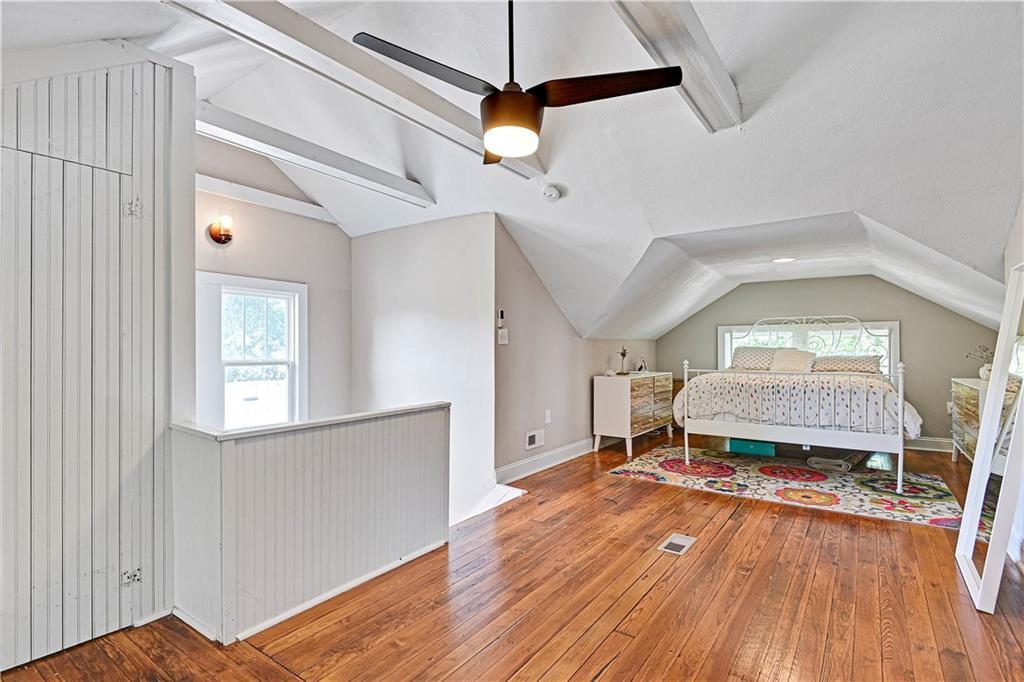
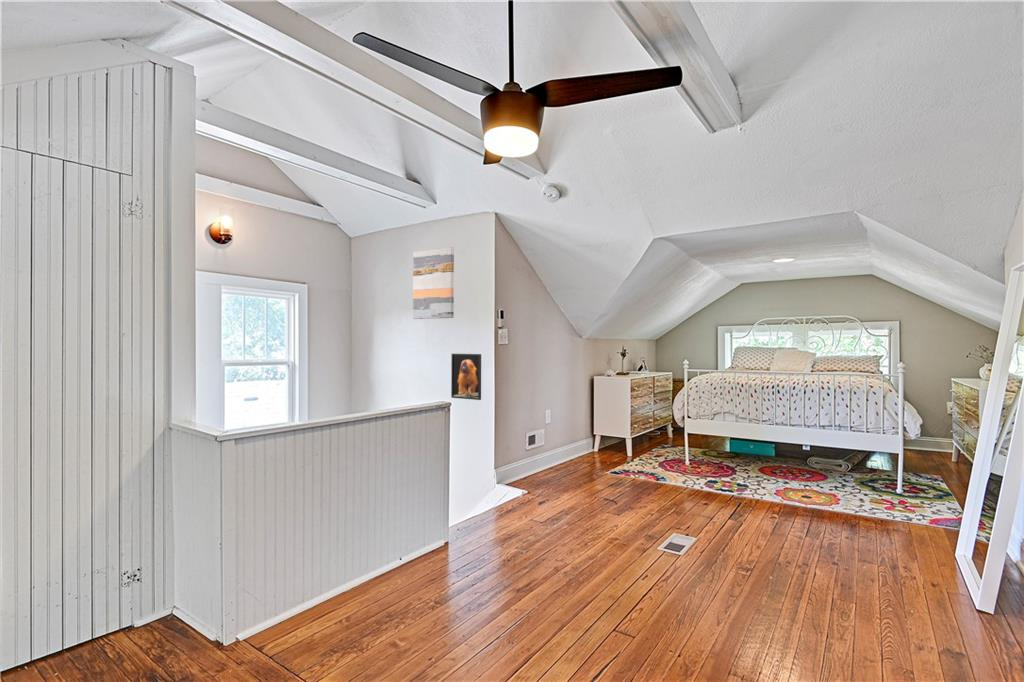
+ wall art (432, 284)
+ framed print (466, 376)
